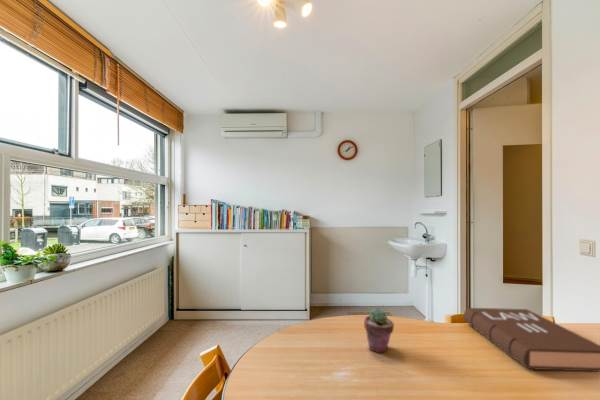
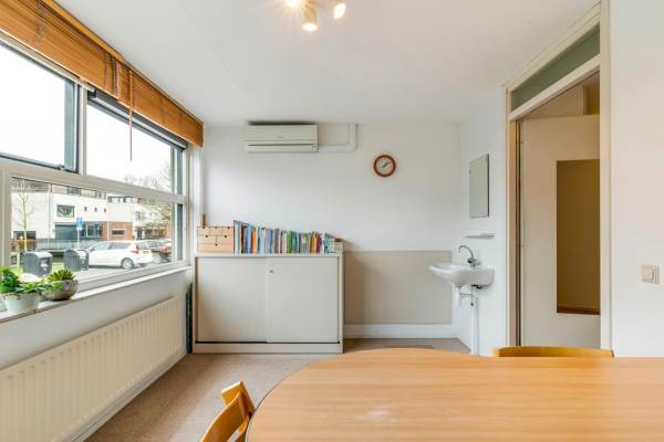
- book (525, 334)
- potted succulent (378, 328)
